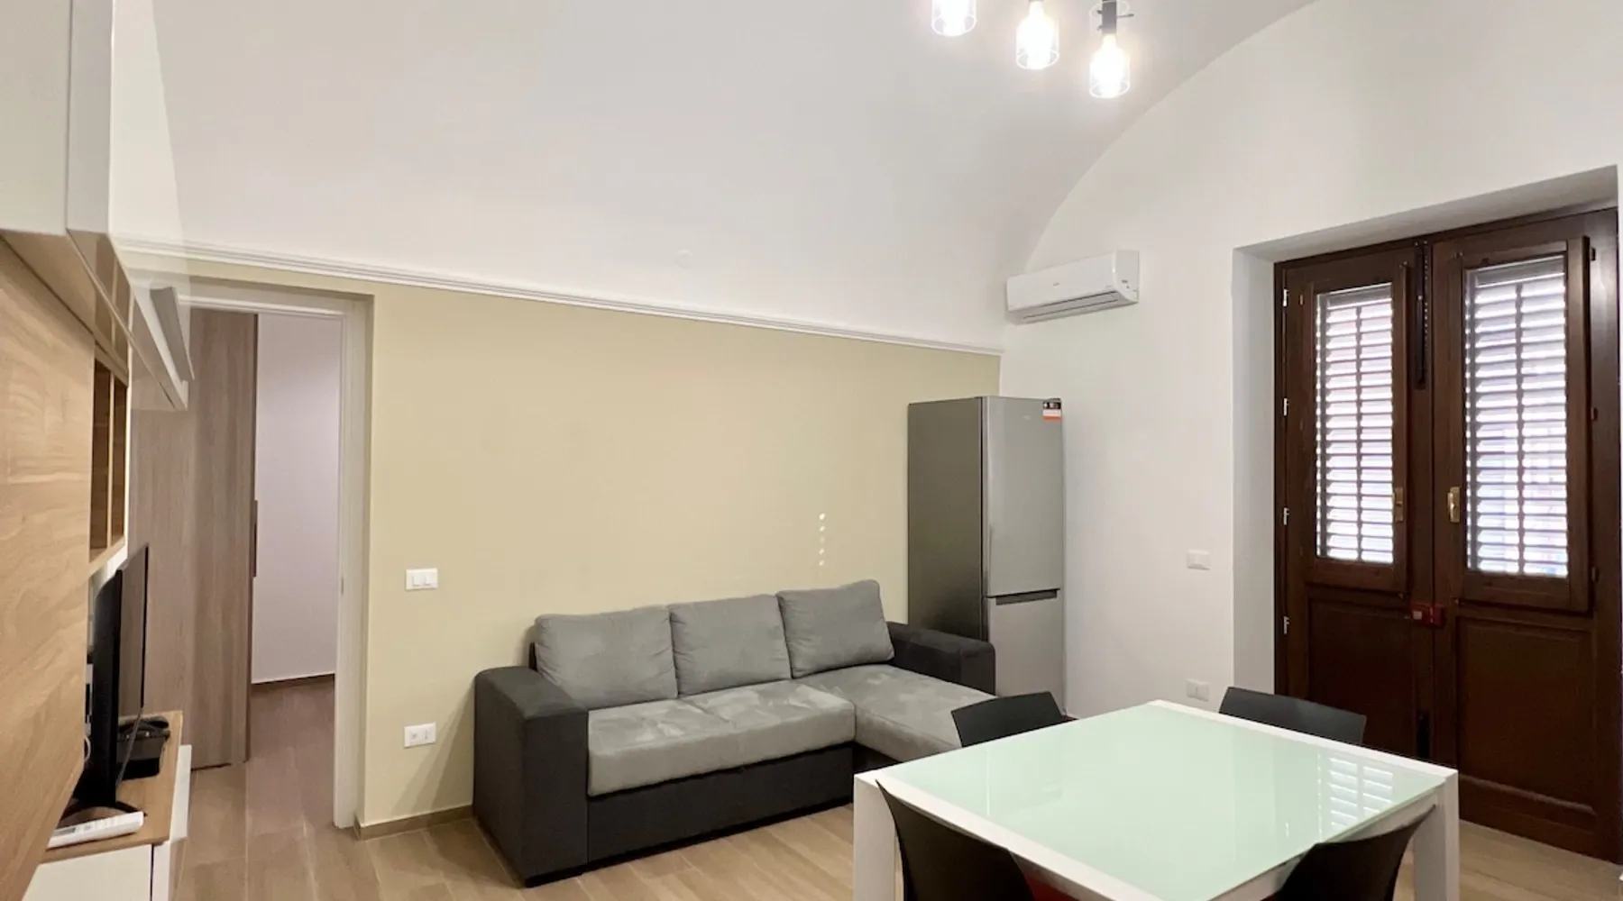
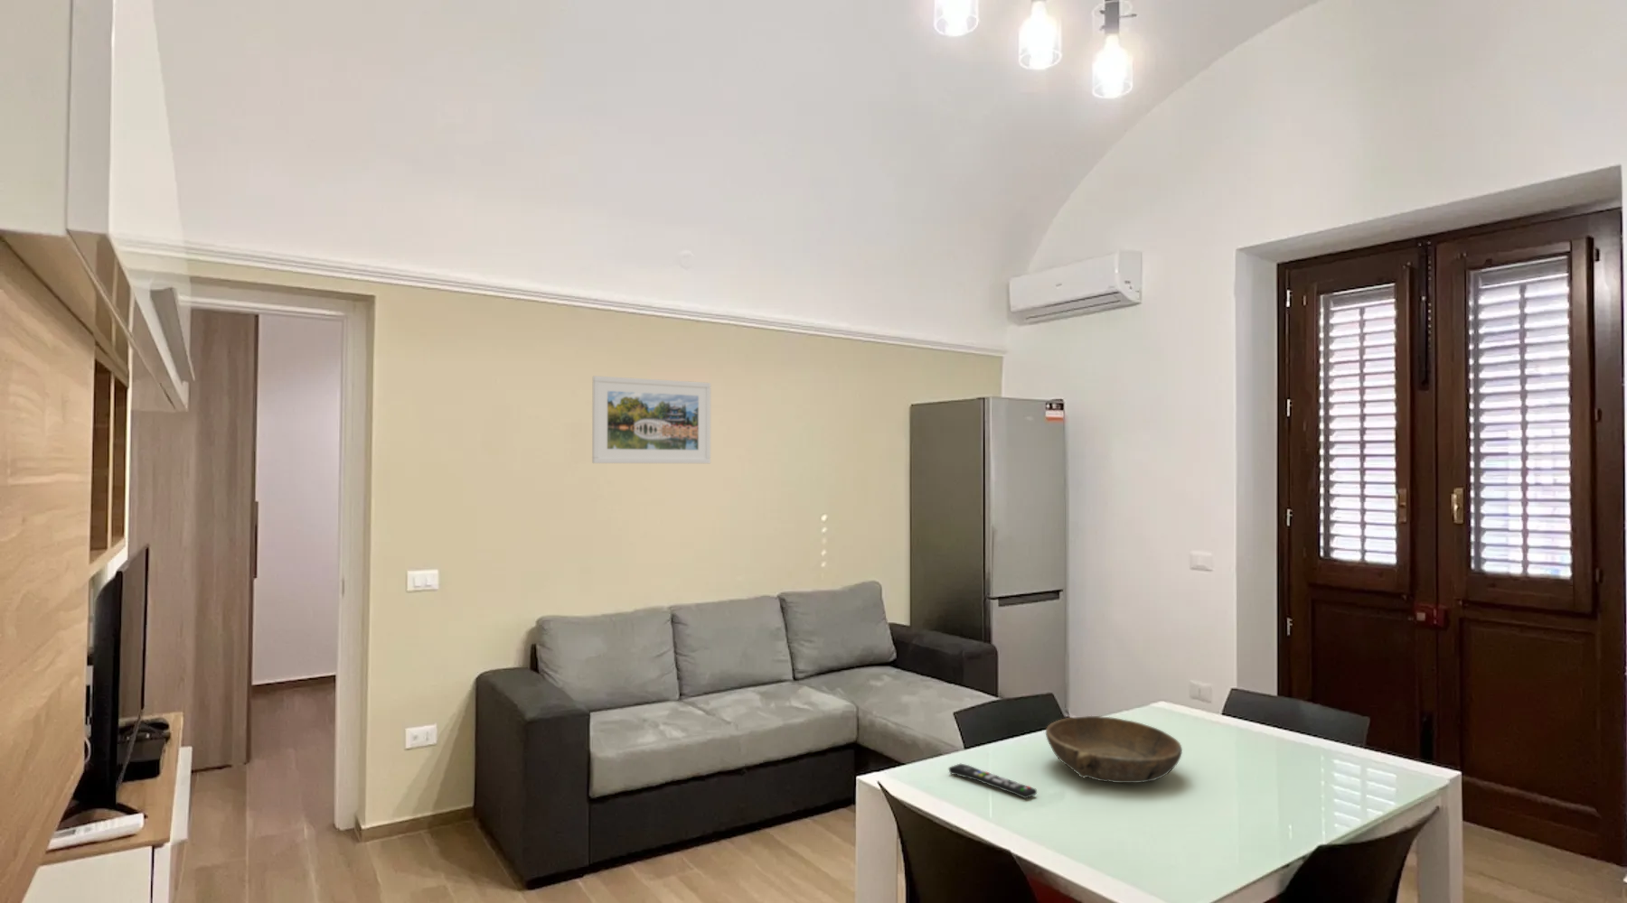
+ bowl (1112, 752)
+ remote control (990, 781)
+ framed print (653, 420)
